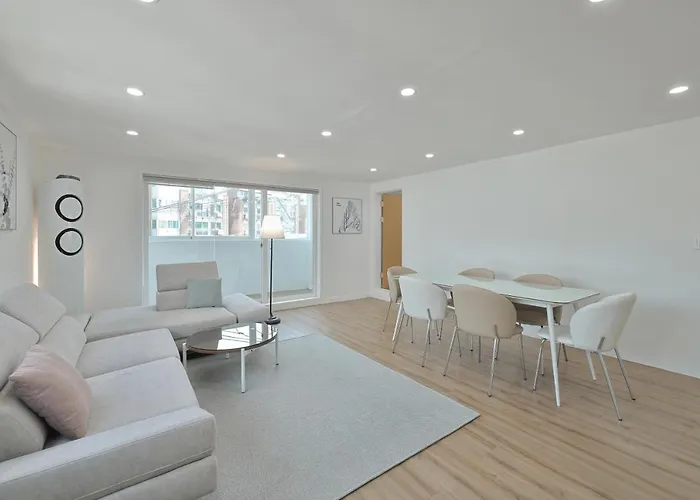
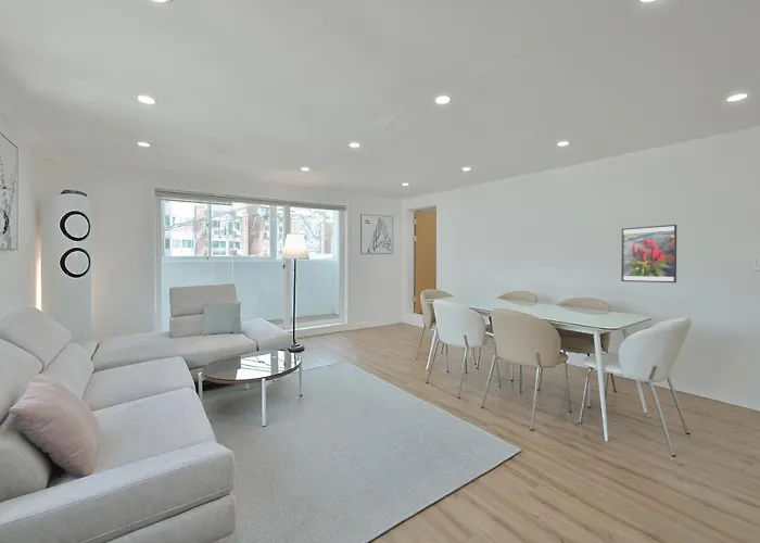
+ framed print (647, 254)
